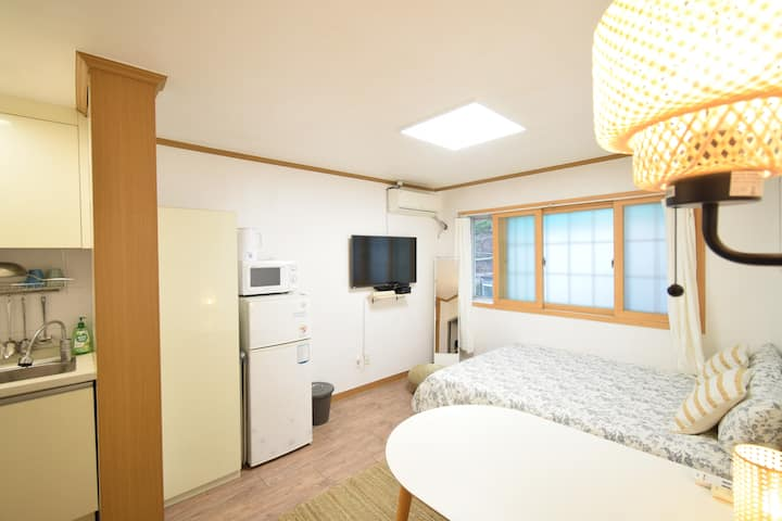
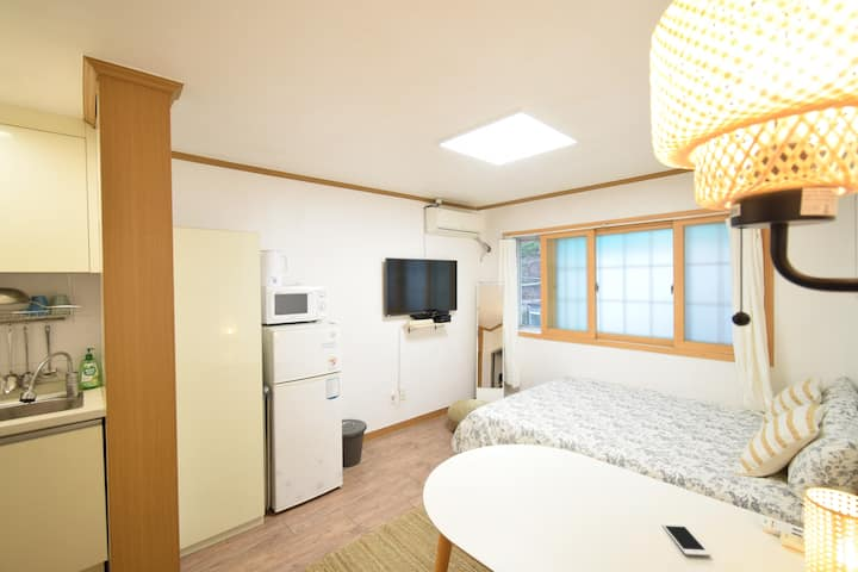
+ cell phone (684, 539)
